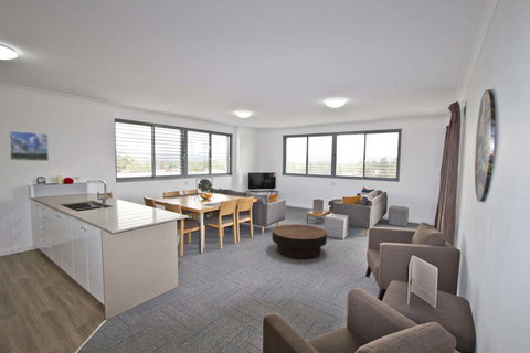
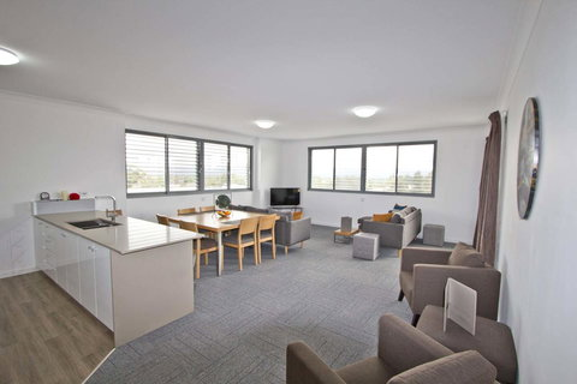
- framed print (29, 146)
- coffee table (298, 240)
